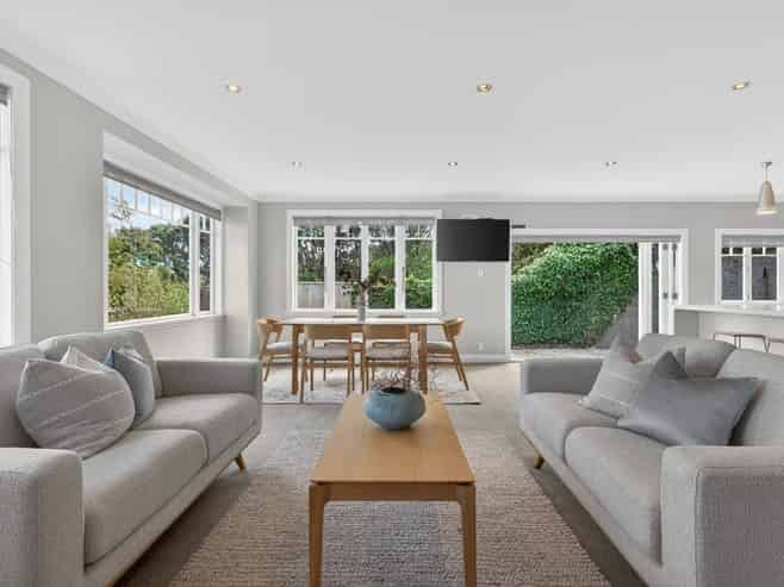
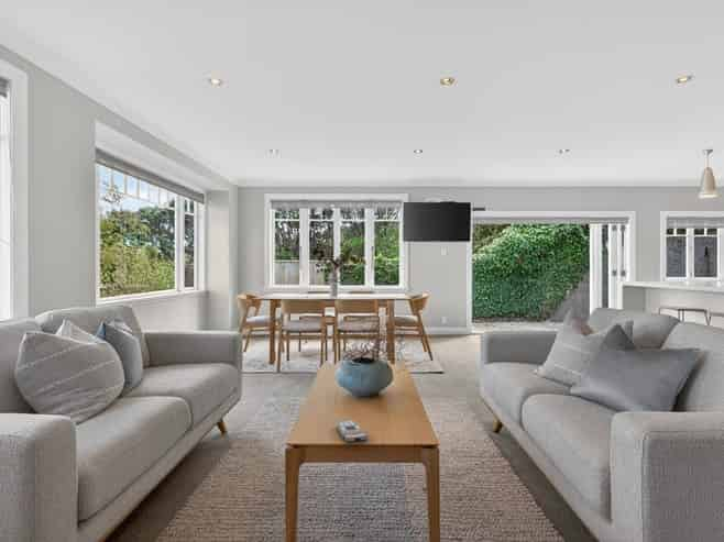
+ remote control (350, 430)
